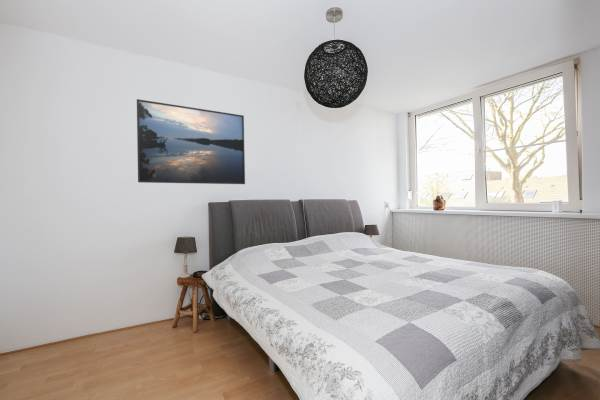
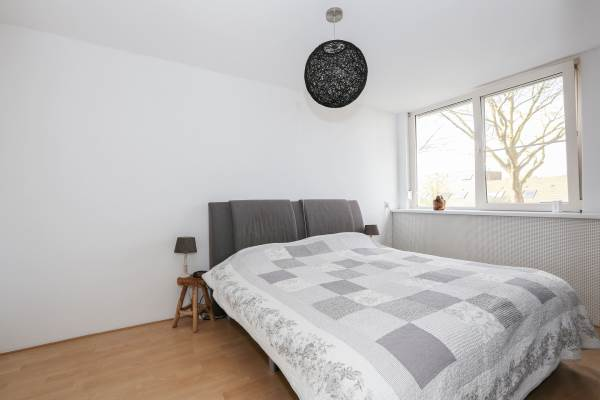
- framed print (195, 145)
